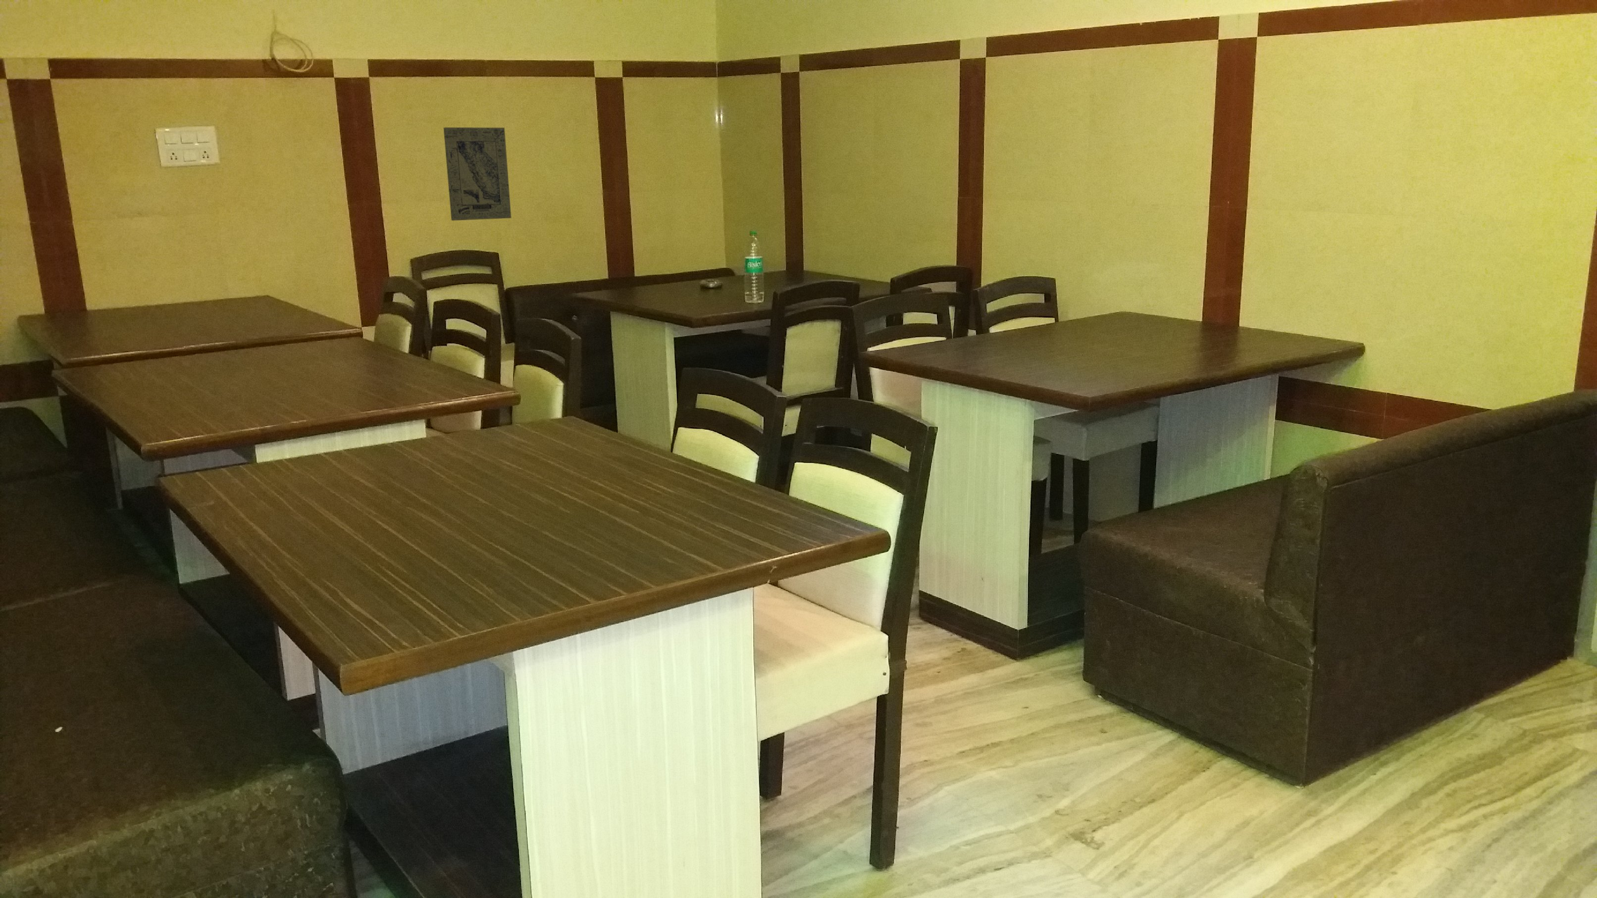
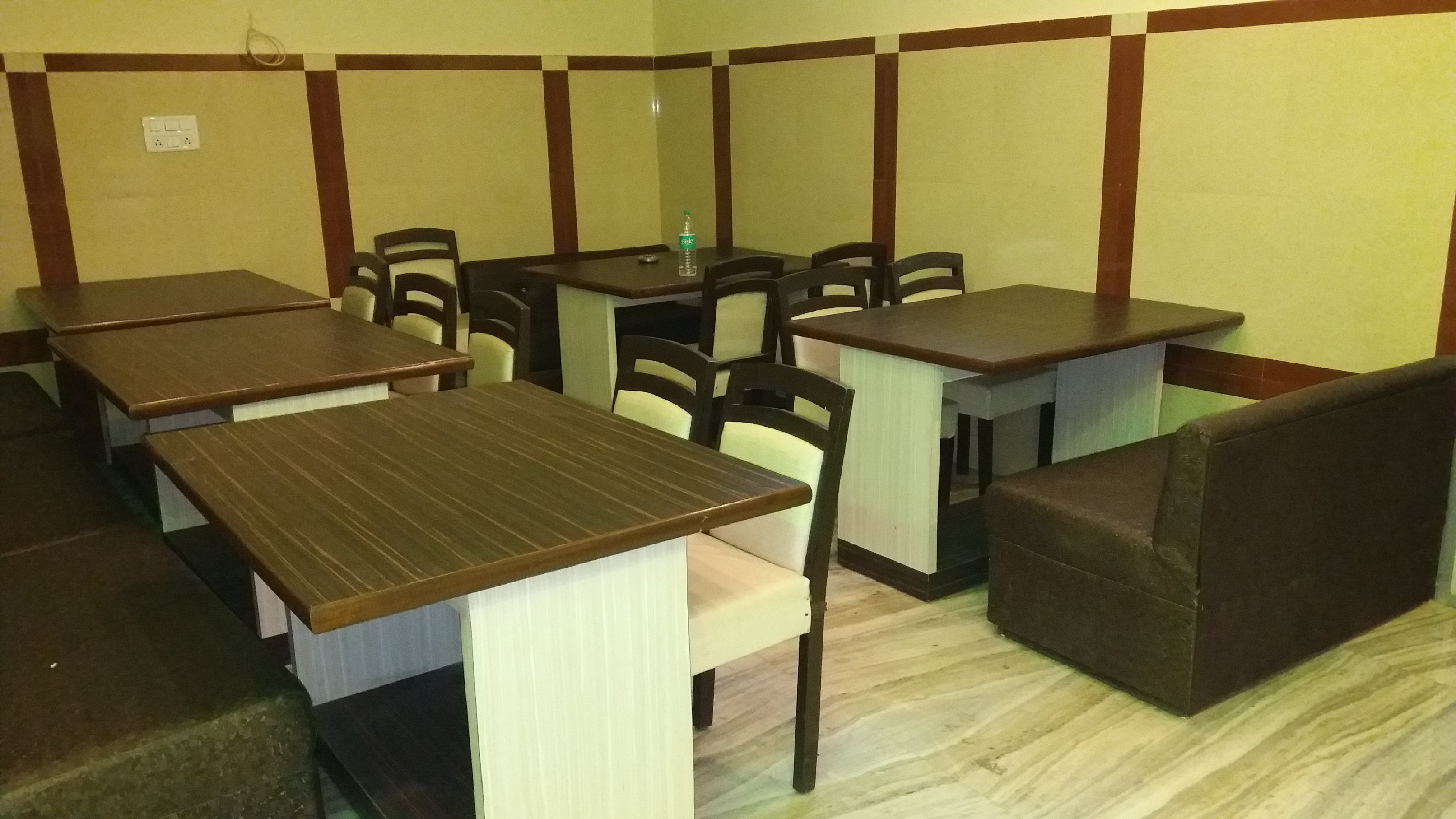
- wall art (478, 173)
